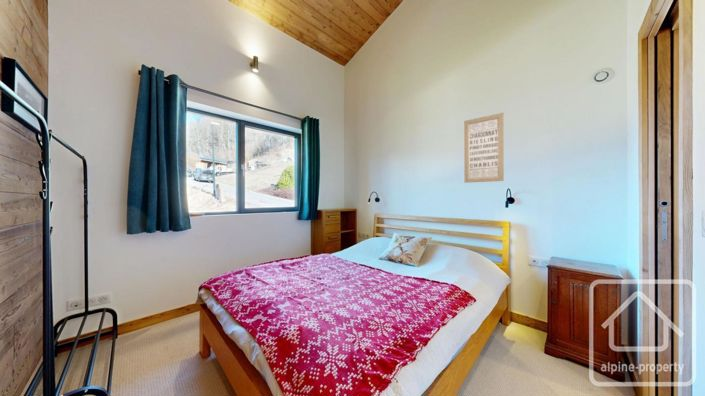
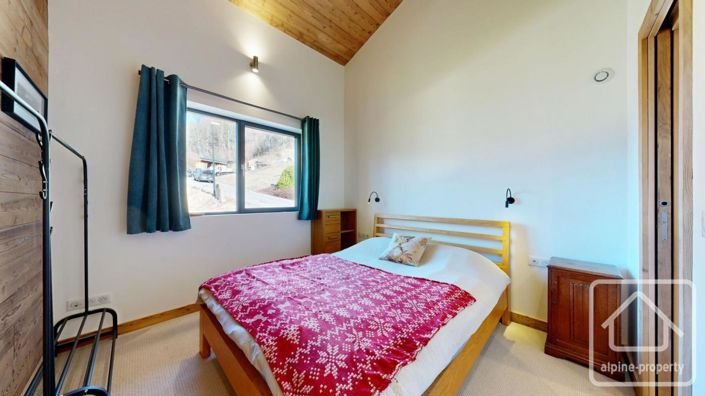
- wall art (483, 149)
